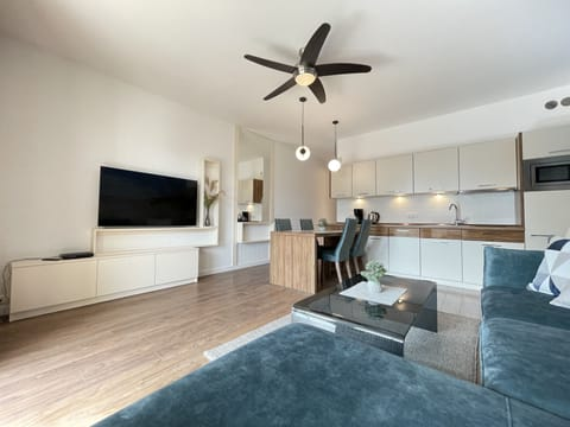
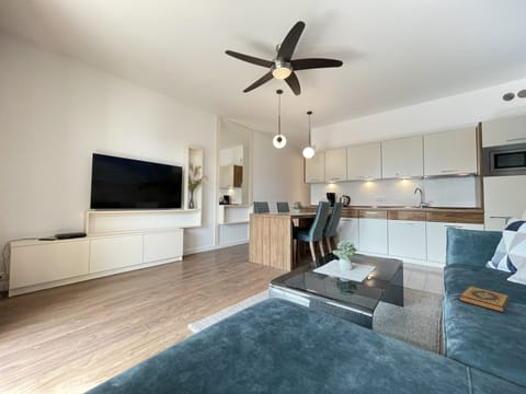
+ hardback book (484, 298)
